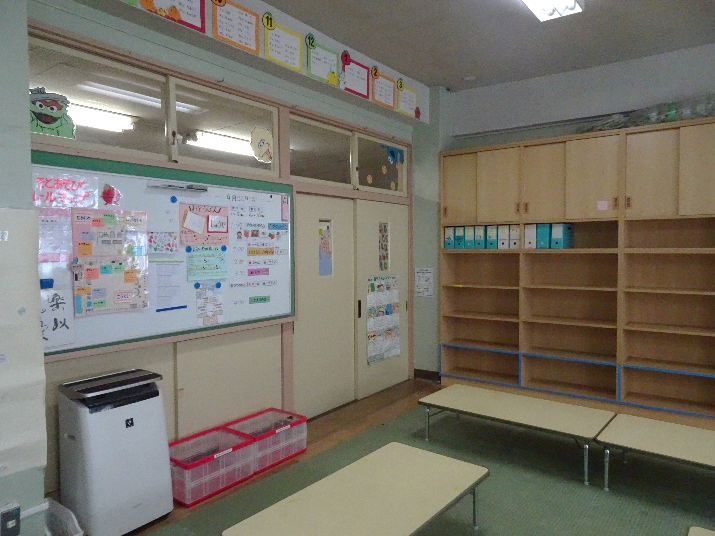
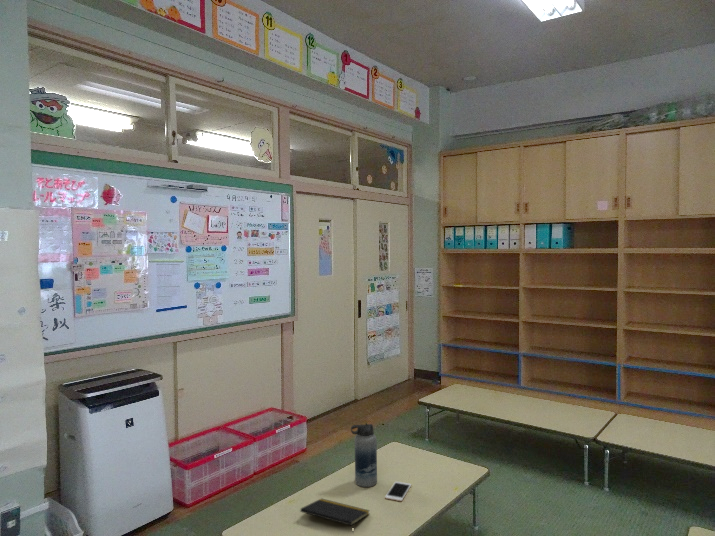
+ cell phone (398, 491)
+ water bottle (364, 452)
+ notepad (335, 511)
